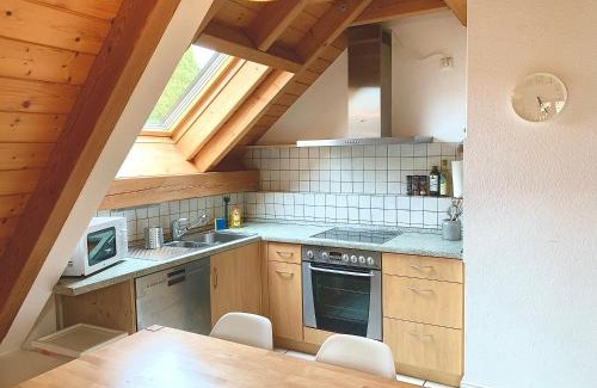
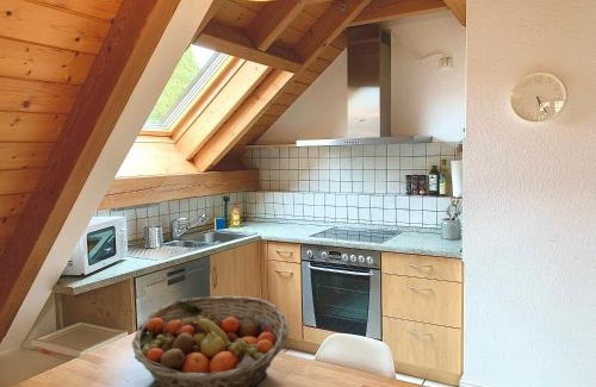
+ fruit basket (211, 342)
